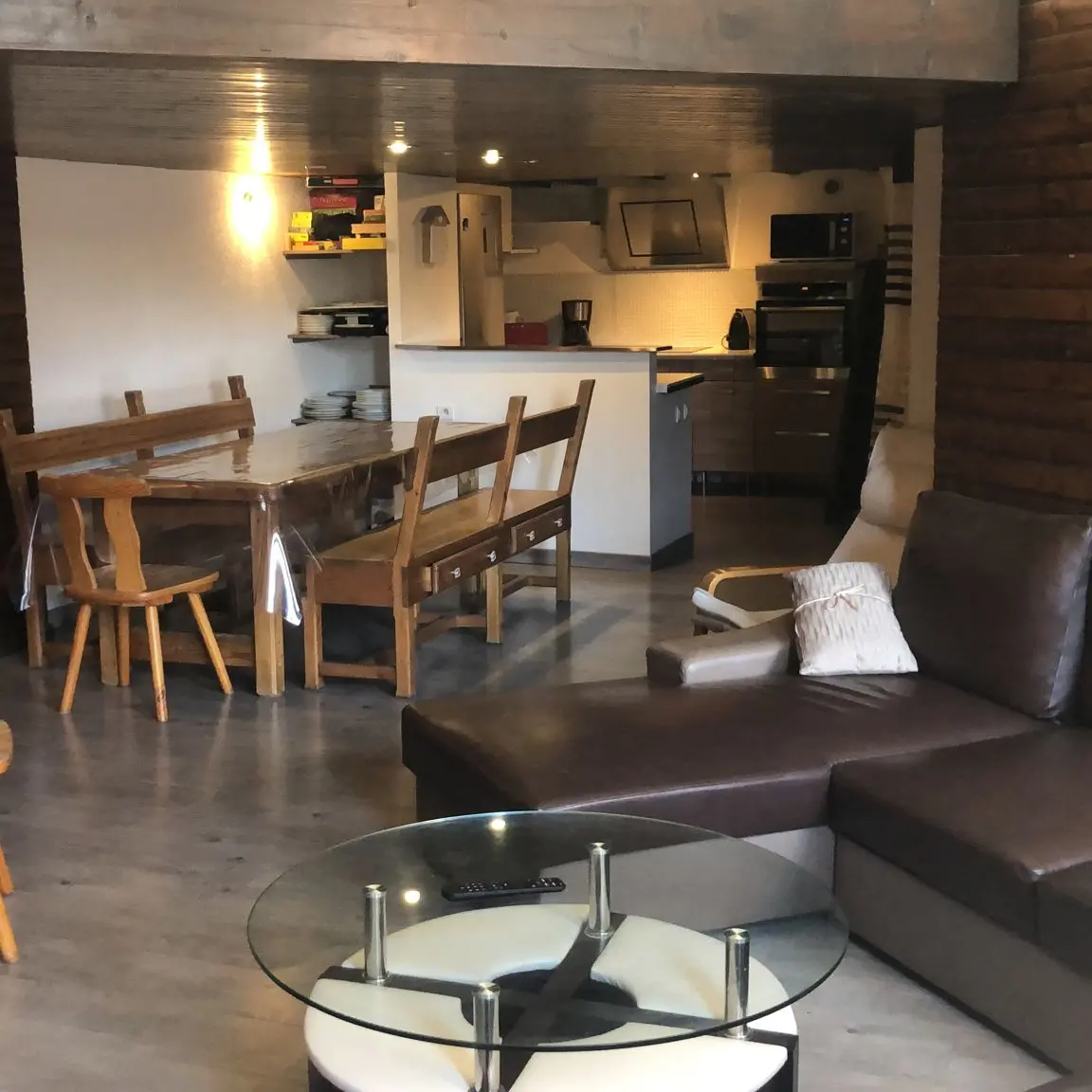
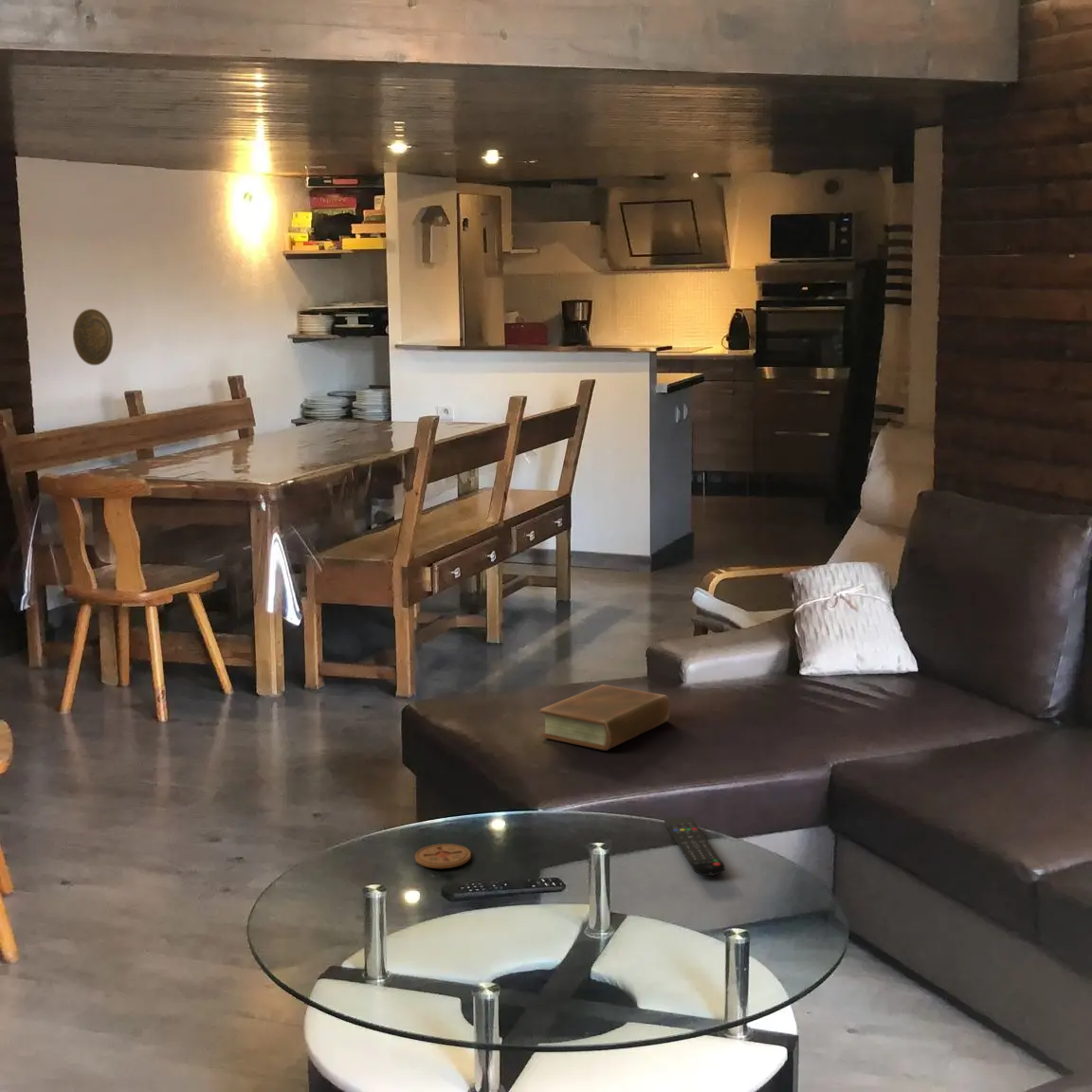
+ book (606, 716)
+ decorative plate (95, 337)
+ coaster (443, 855)
+ remote control (693, 846)
